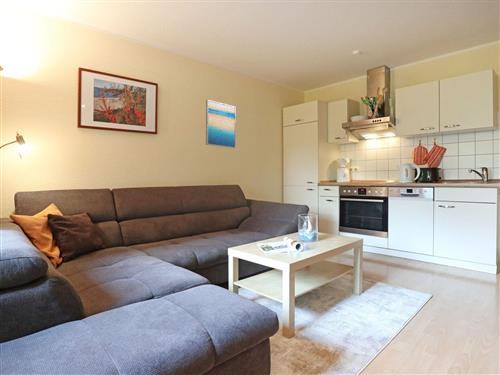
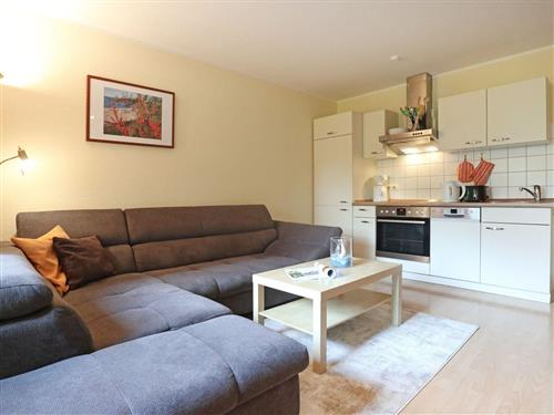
- wall art (221, 124)
